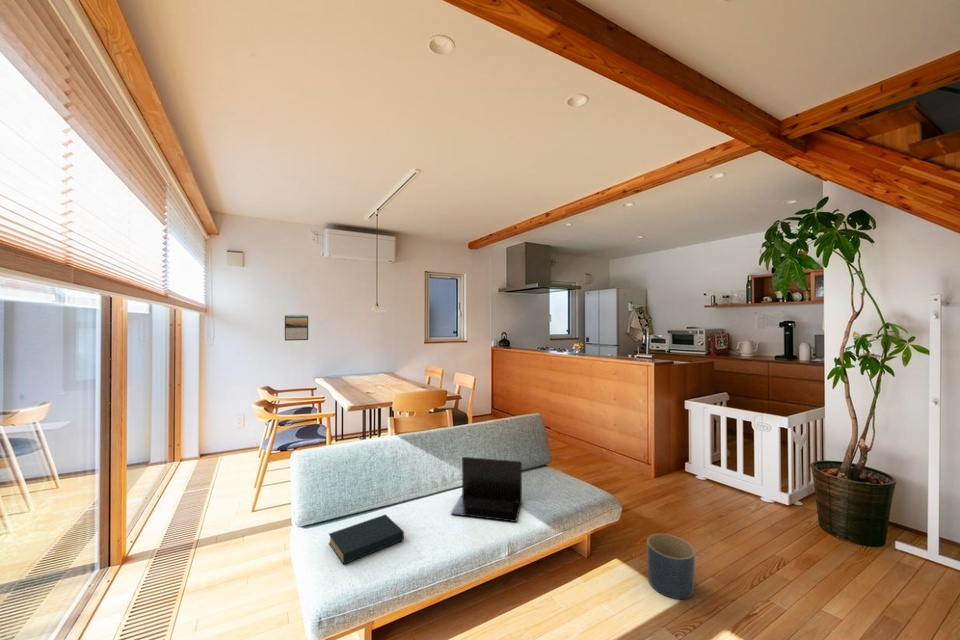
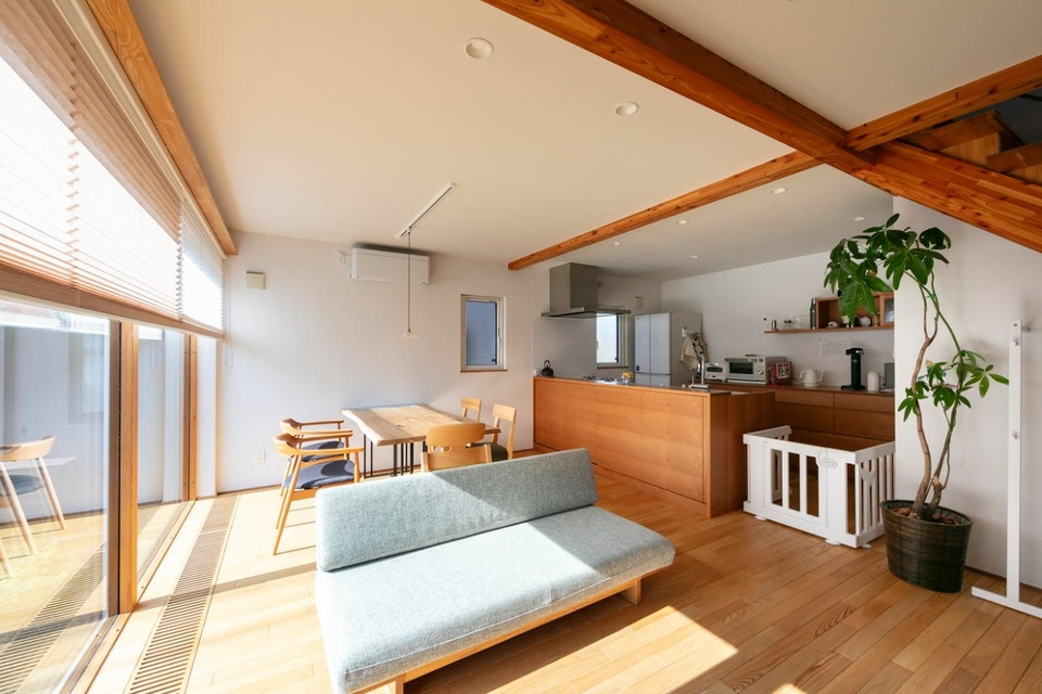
- laptop (487, 487)
- planter (670, 565)
- calendar (296, 327)
- hardback book (366, 537)
